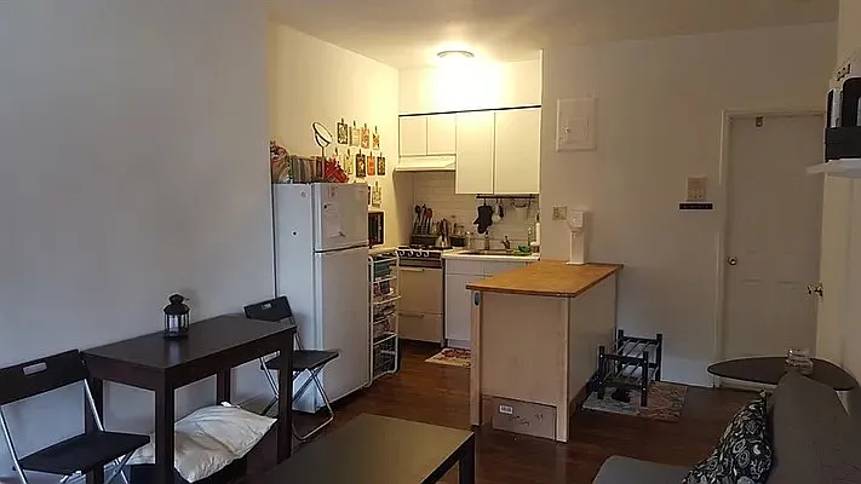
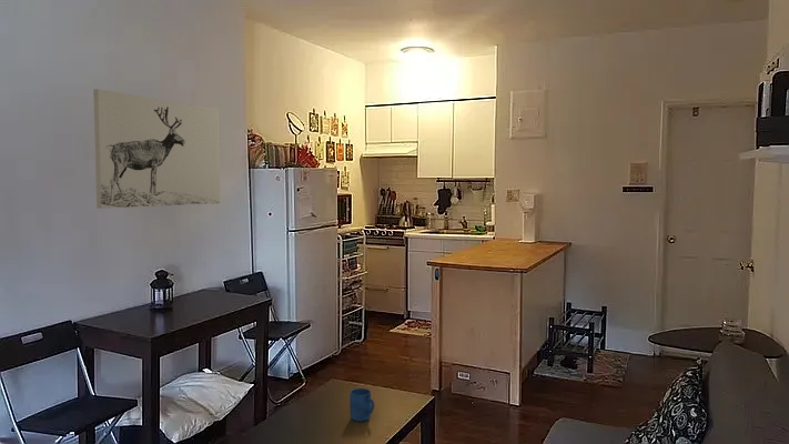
+ mug (363, 405)
+ wall art (164, 153)
